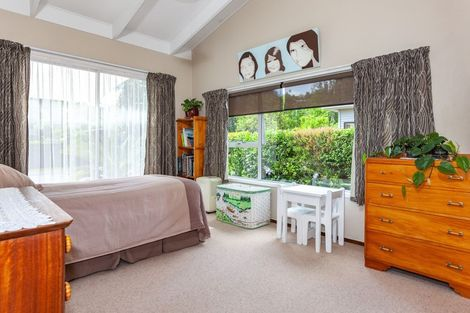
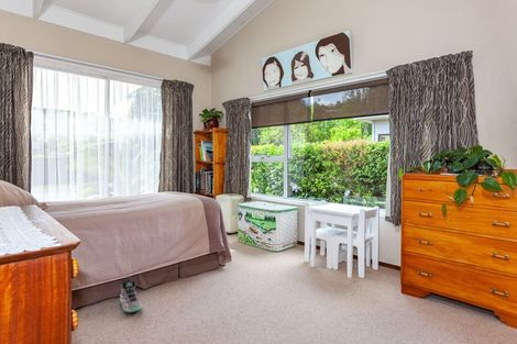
+ sneaker (129, 291)
